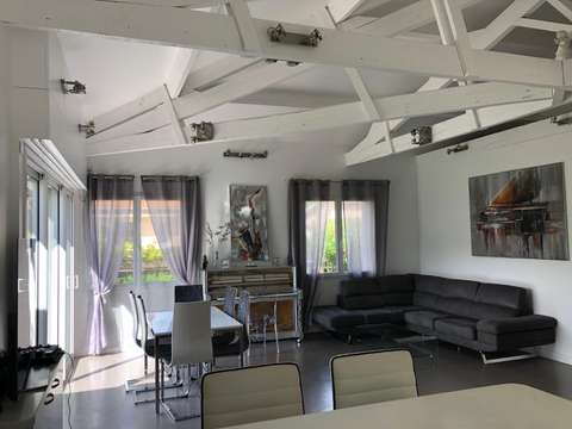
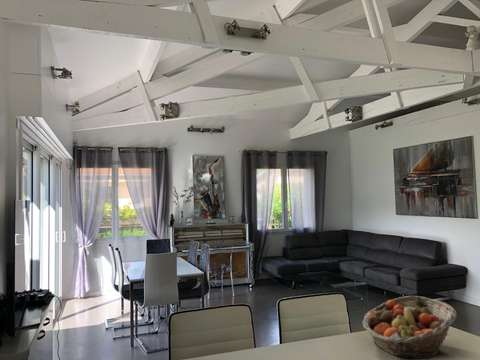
+ fruit basket (407, 324)
